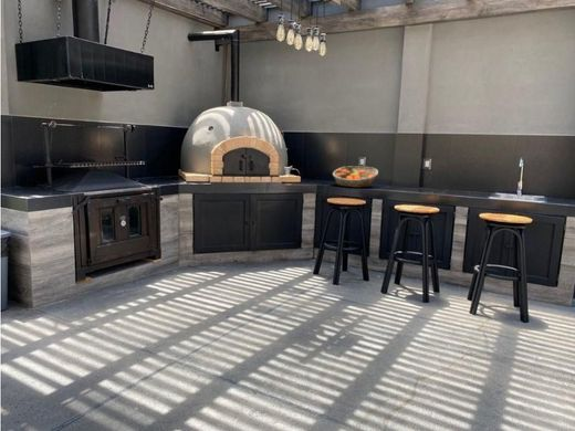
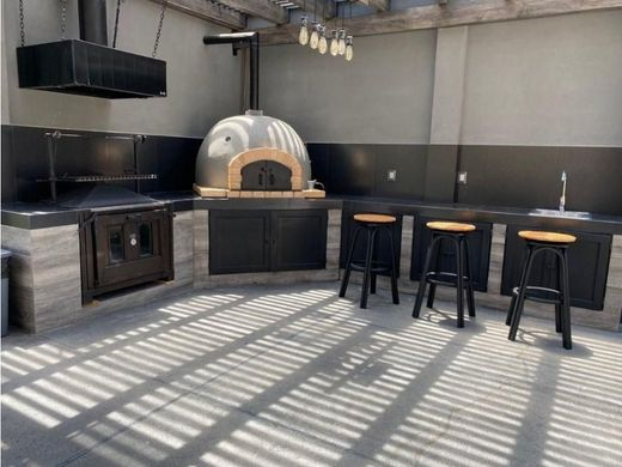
- fruit basket (355, 176)
